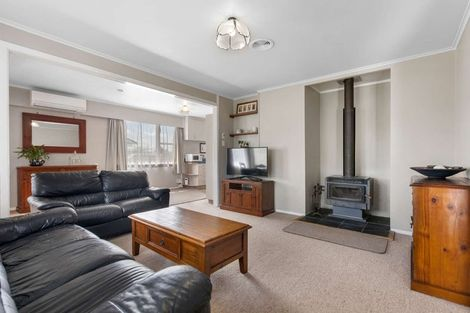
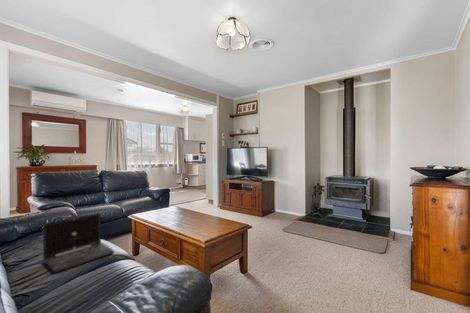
+ laptop (80, 239)
